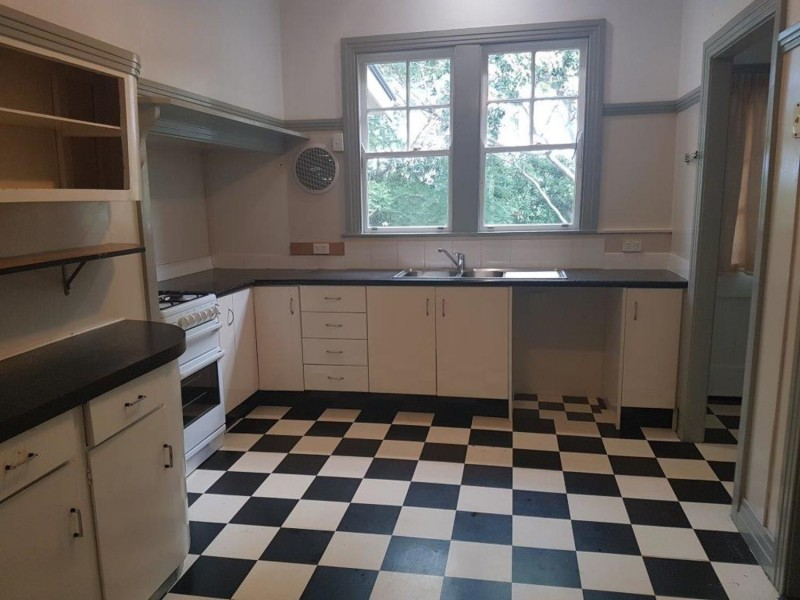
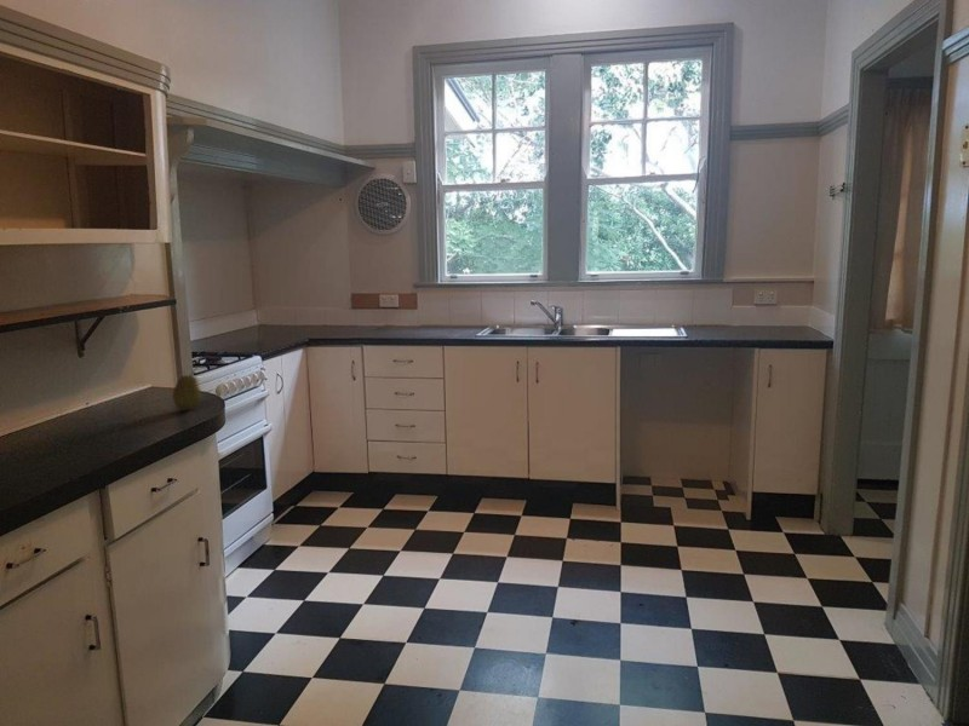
+ fruit (187, 390)
